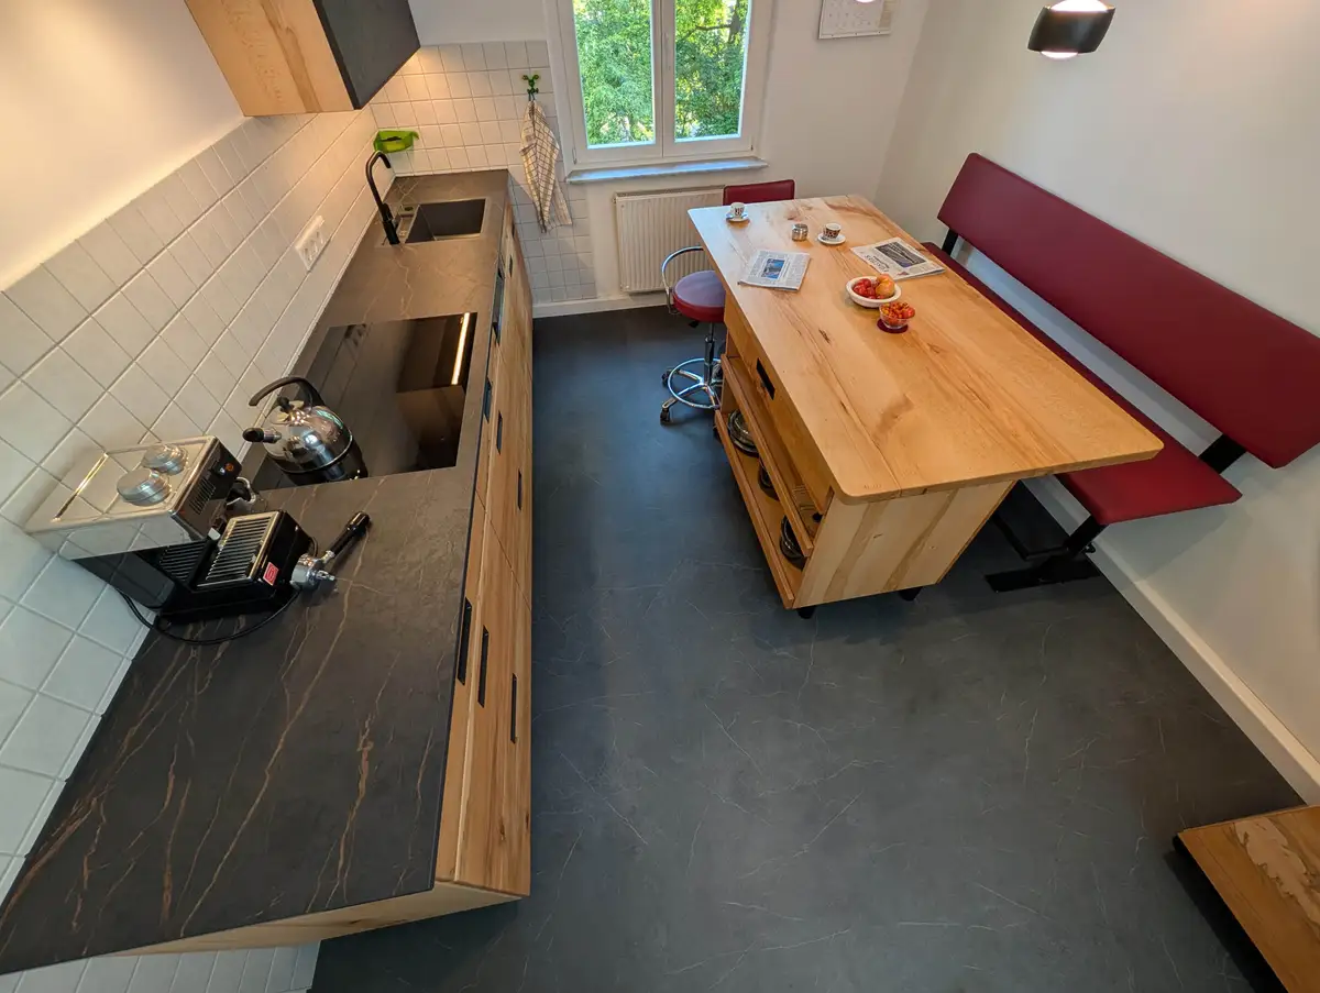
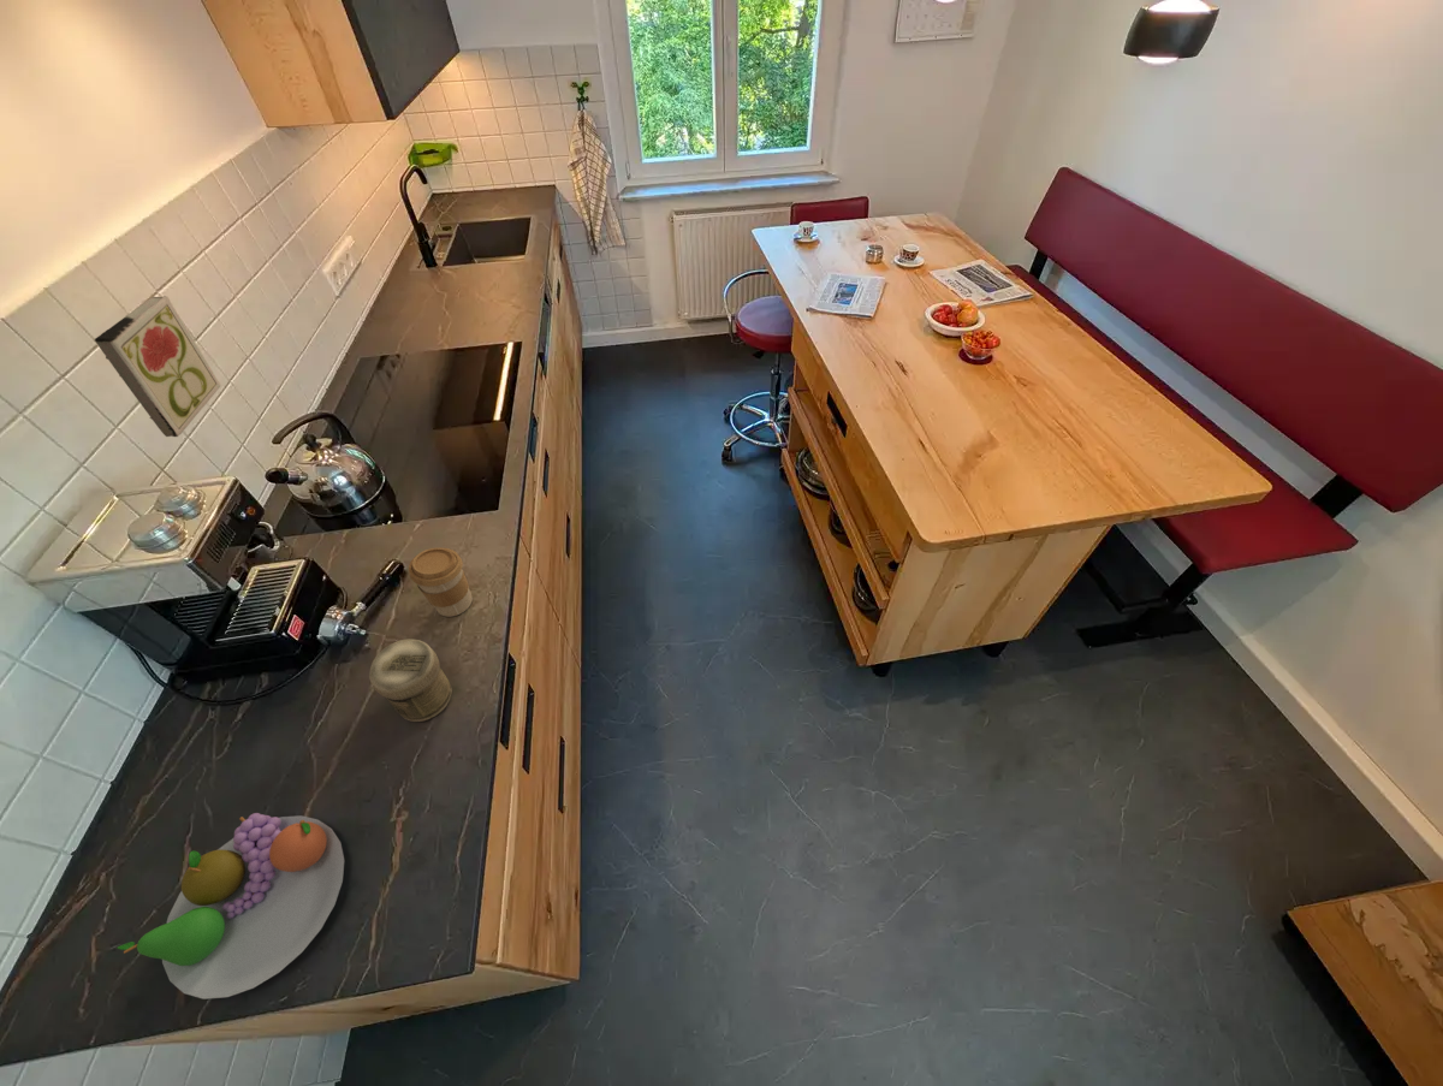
+ coffee cup (443, 581)
+ decorative tile (166, 366)
+ jar (412, 681)
+ fruit bowl (239, 896)
